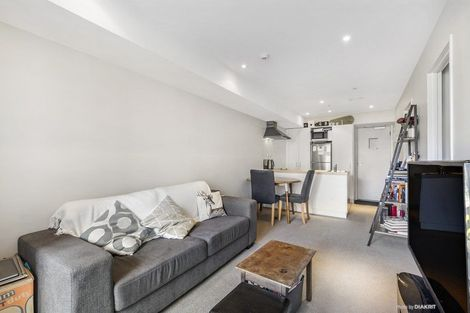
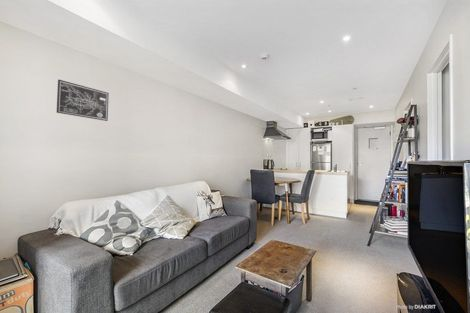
+ wall art (84, 101)
